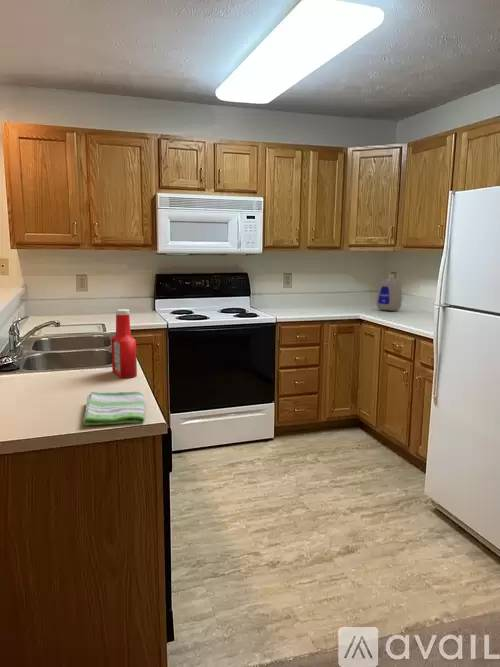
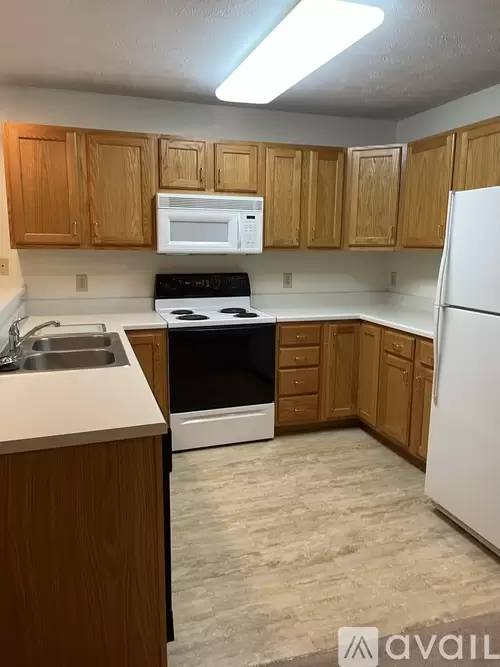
- soap bottle (123, 342)
- dish towel (115, 406)
- bottle (389, 292)
